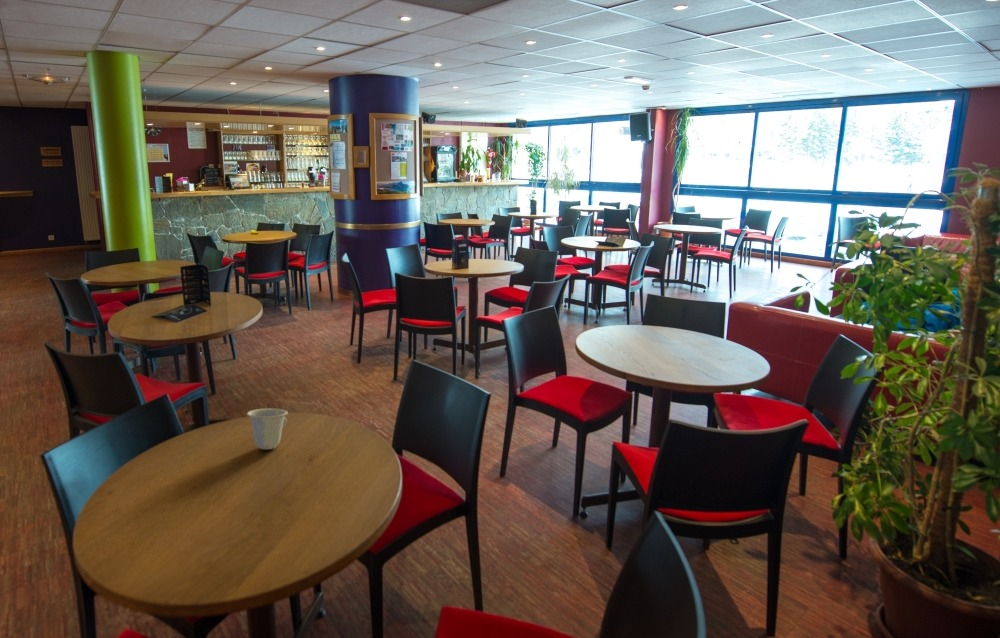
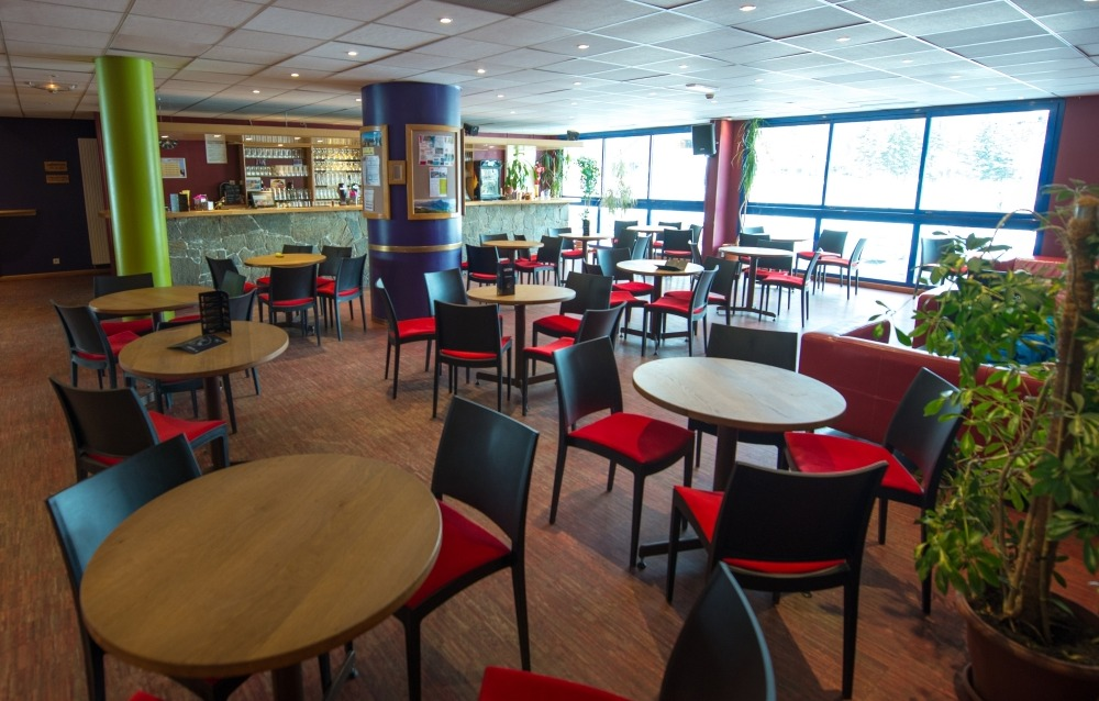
- cup (268, 428)
